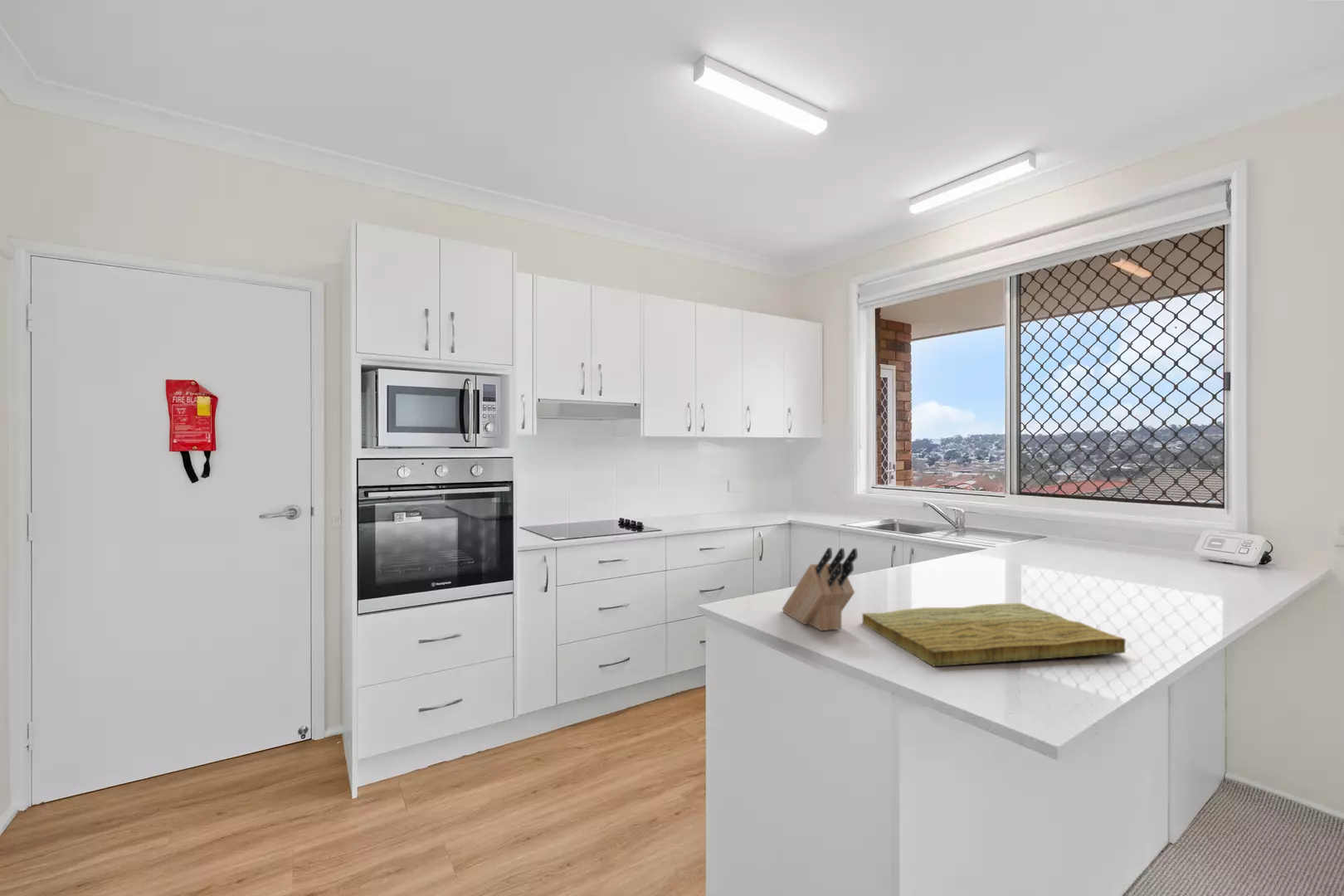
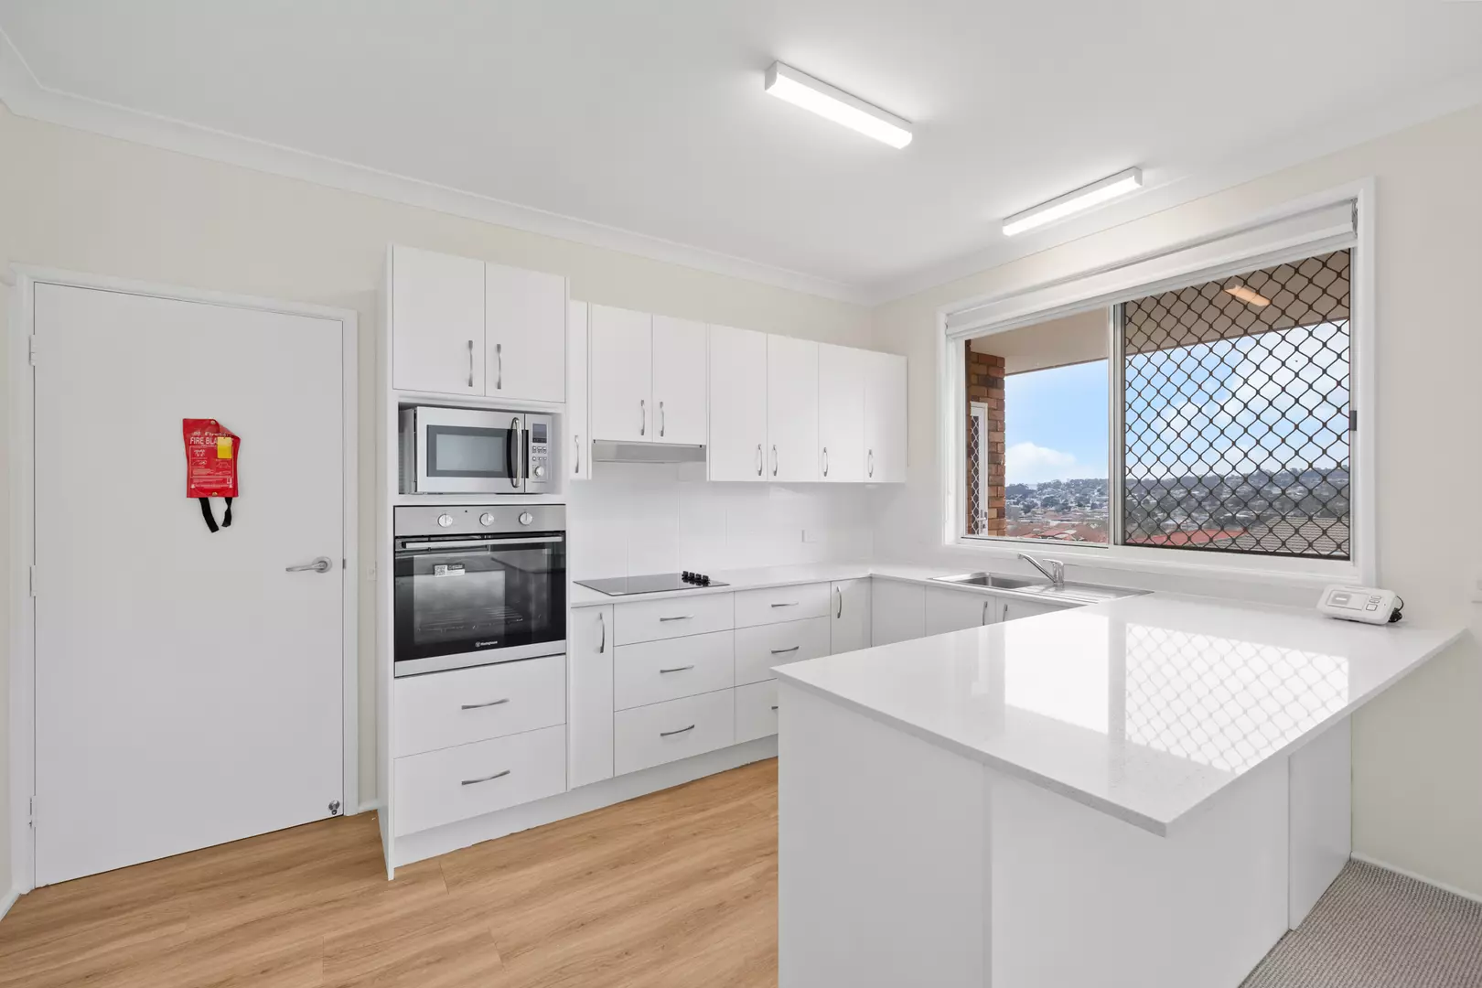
- cutting board (984, 629)
- knife block (820, 582)
